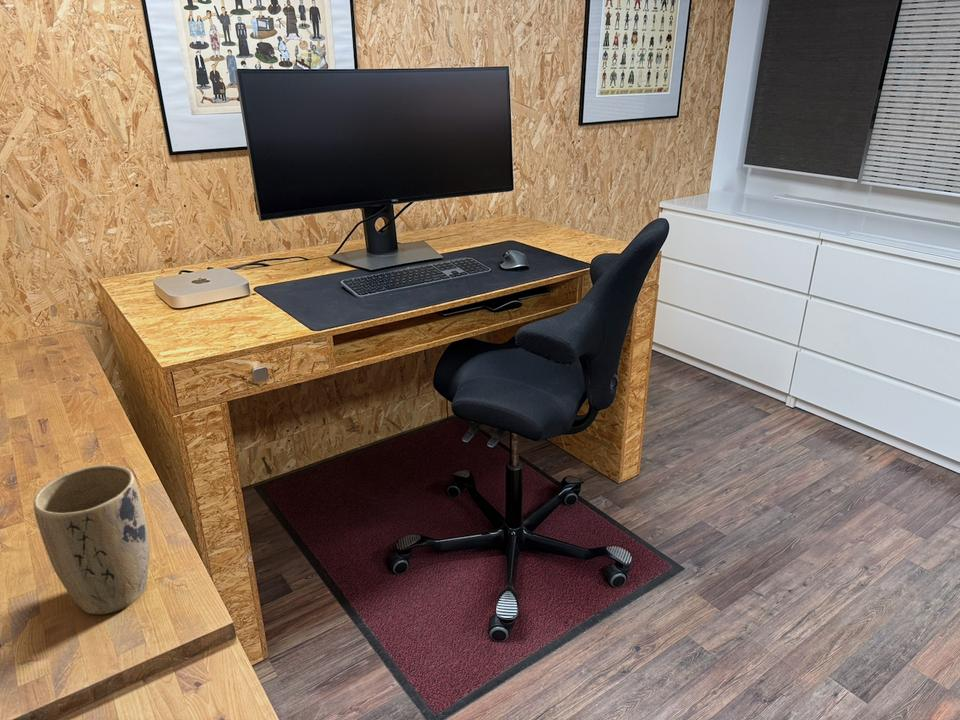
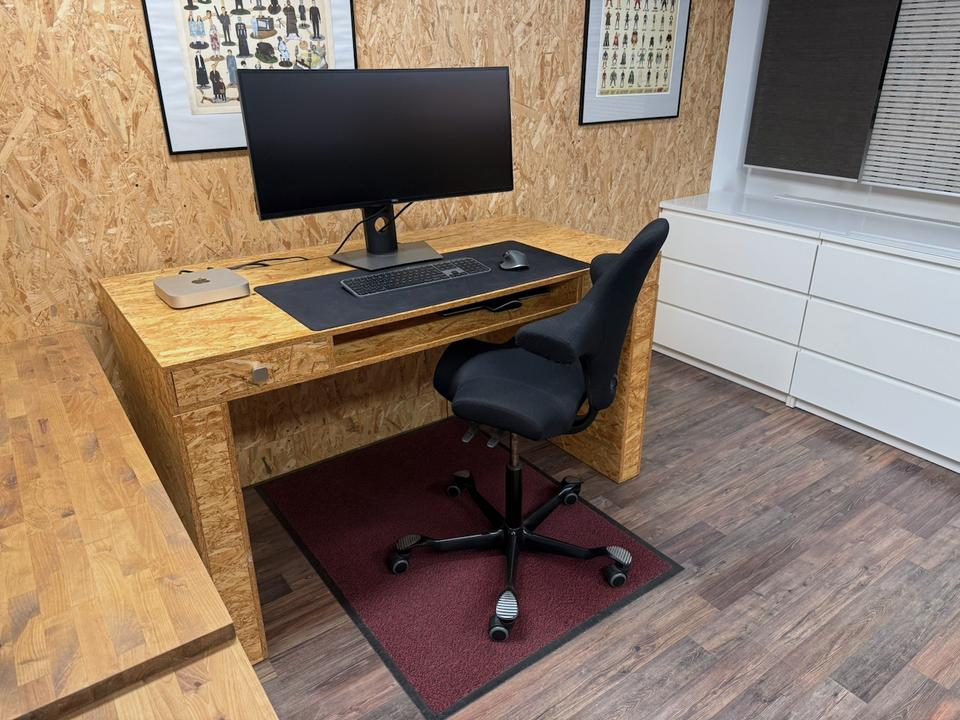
- plant pot (100, 542)
